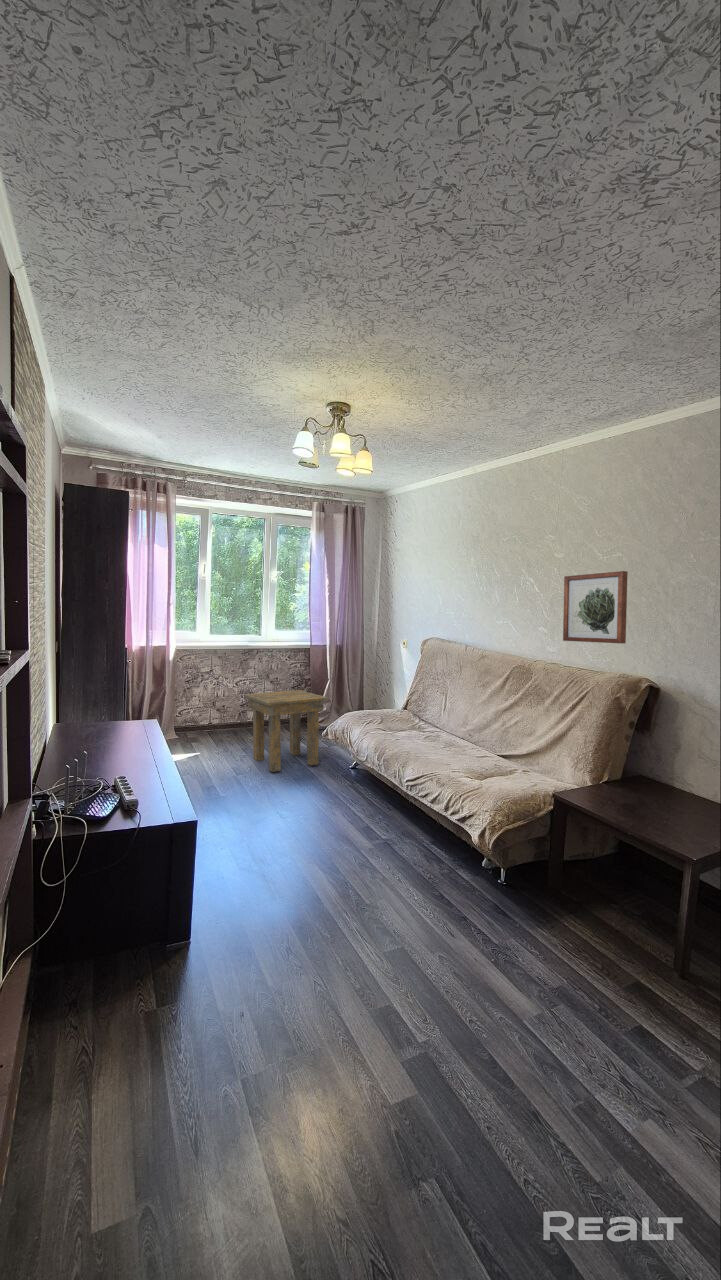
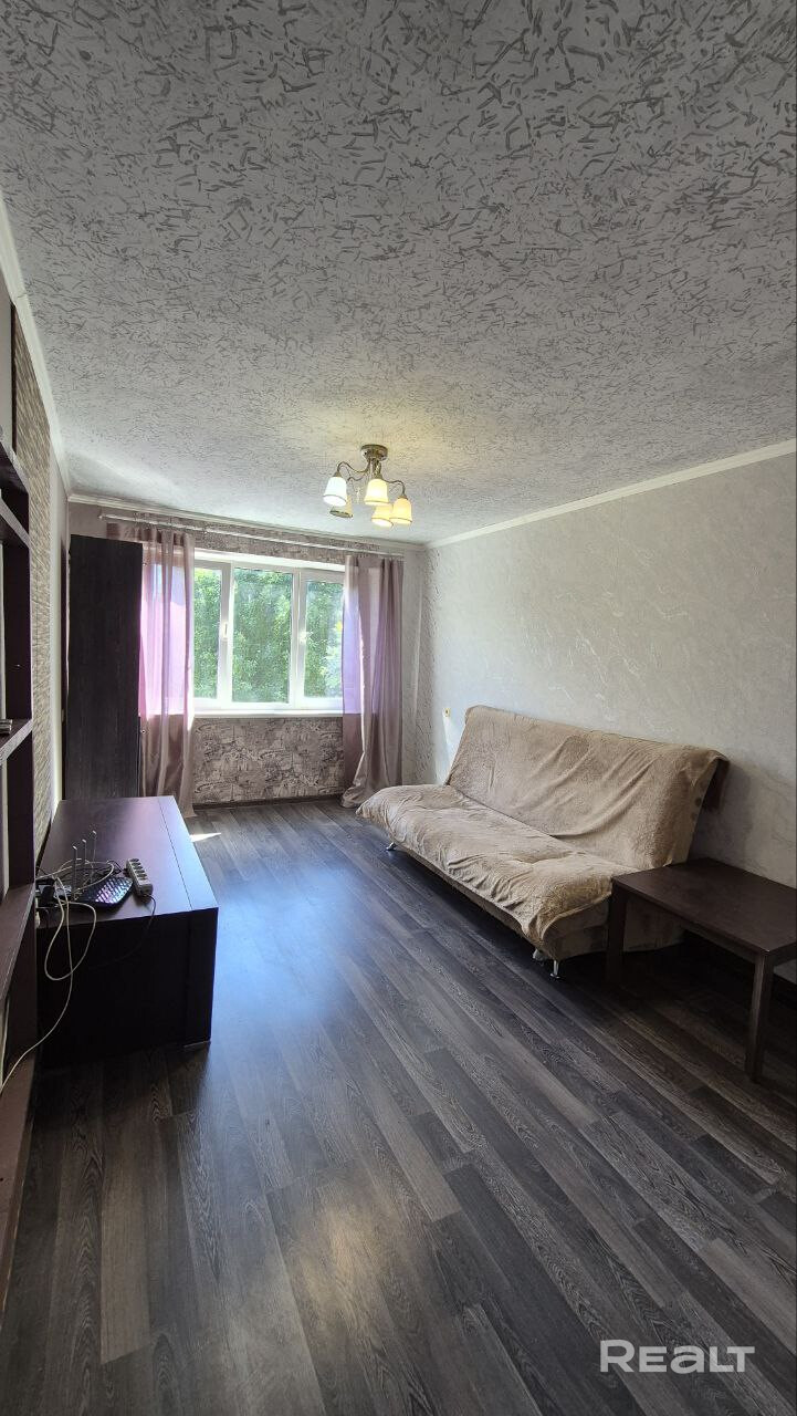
- wall art (593, 608)
- side table (290, 729)
